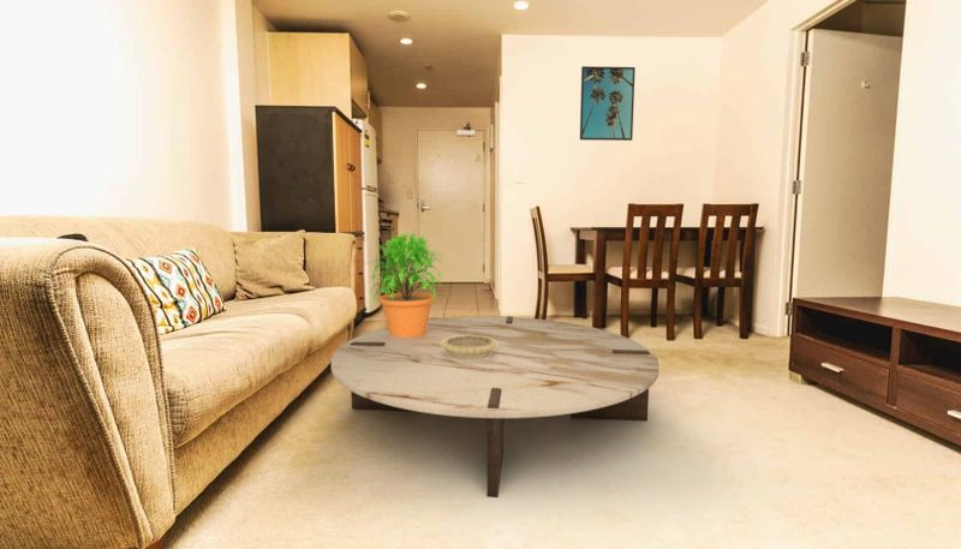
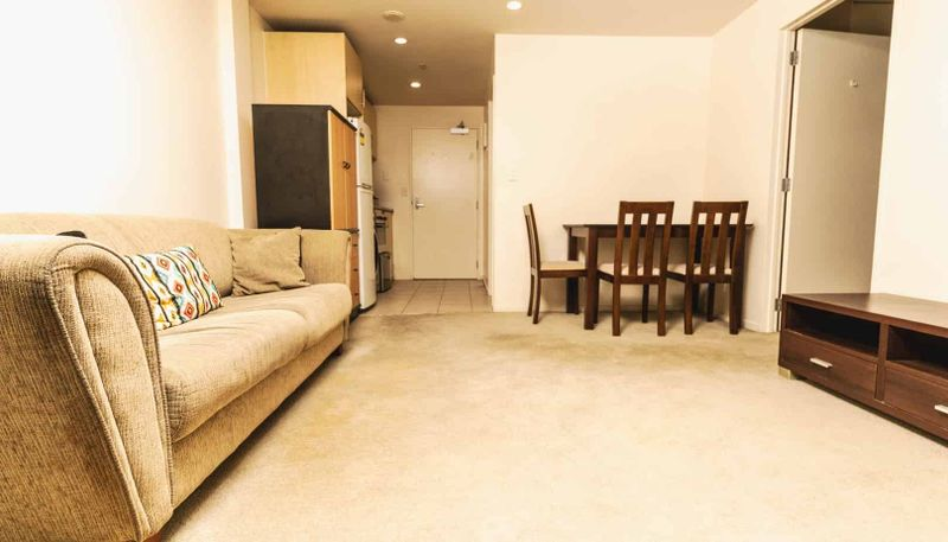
- decorative bowl (468, 347)
- potted plant (405, 281)
- coffee table (493, 380)
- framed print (607, 103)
